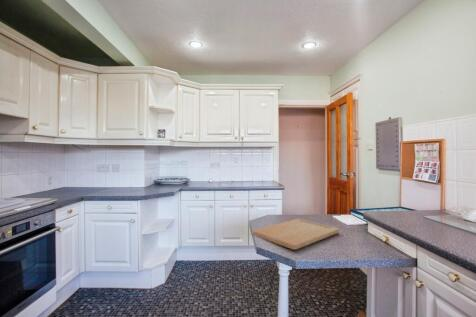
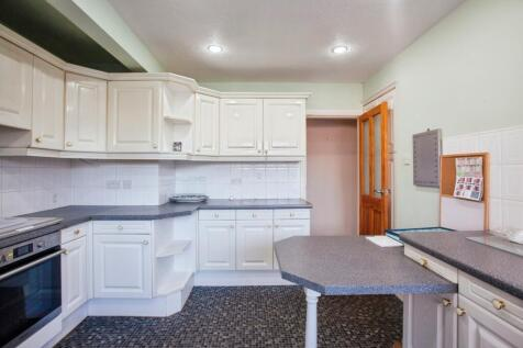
- cutting board (296, 231)
